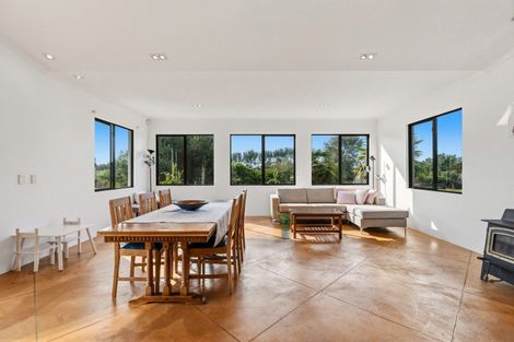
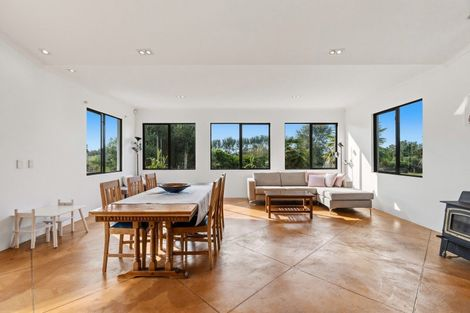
- potted plant (284, 223)
